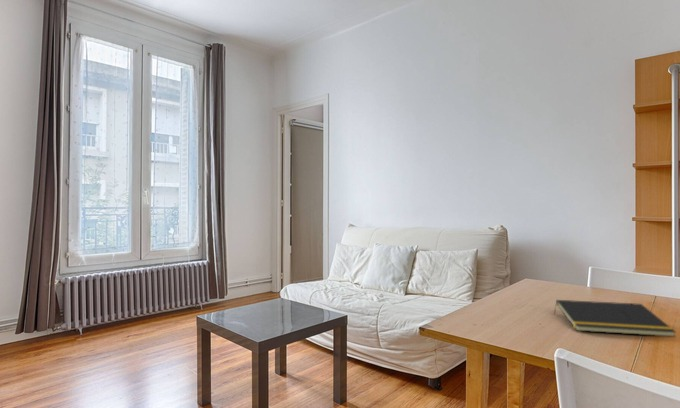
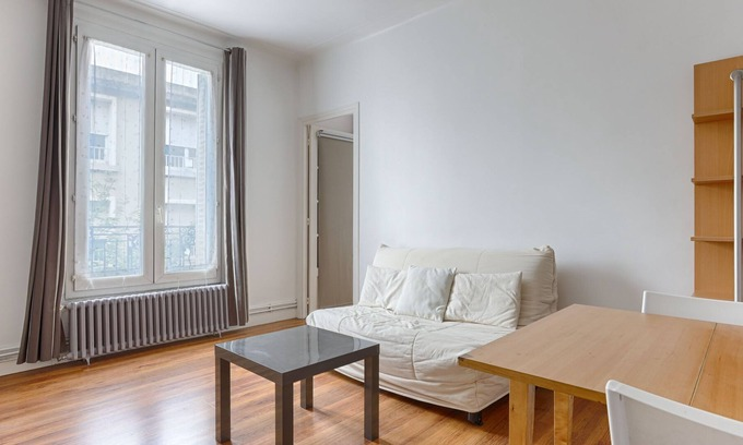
- notepad (610, 316)
